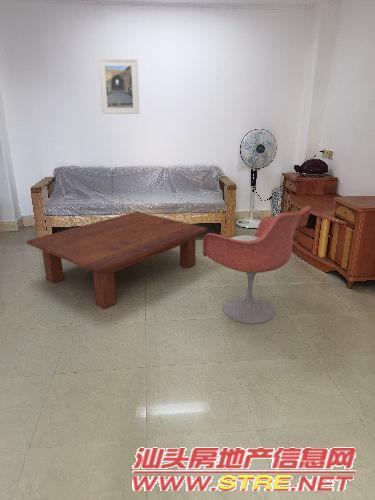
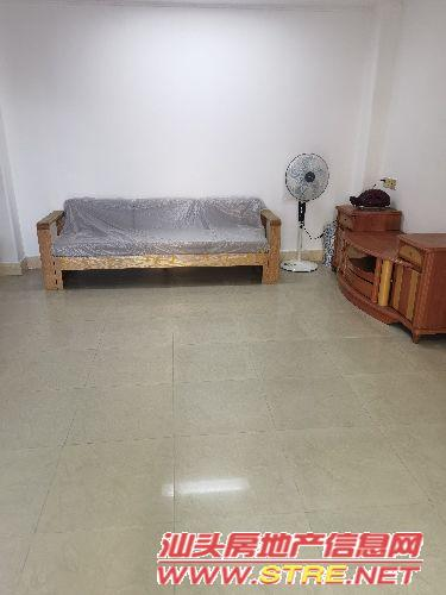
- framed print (119, 87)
- coffee table (123, 253)
- armchair (252, 258)
